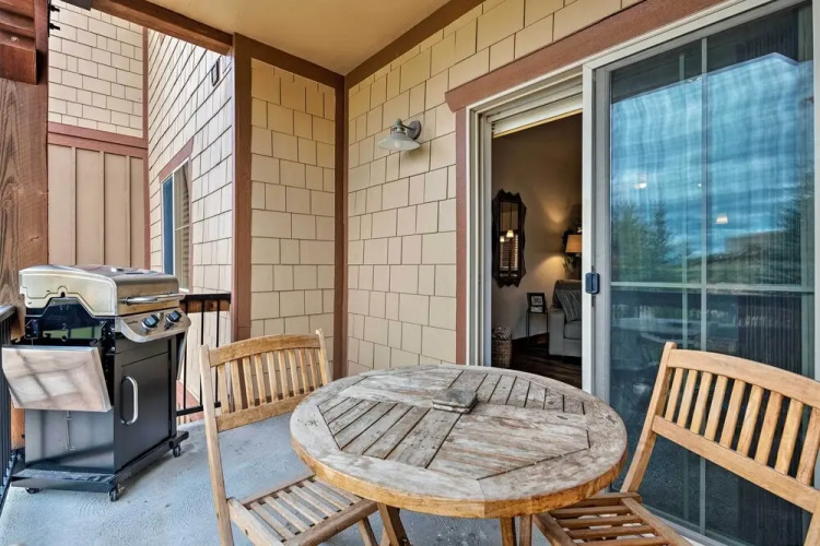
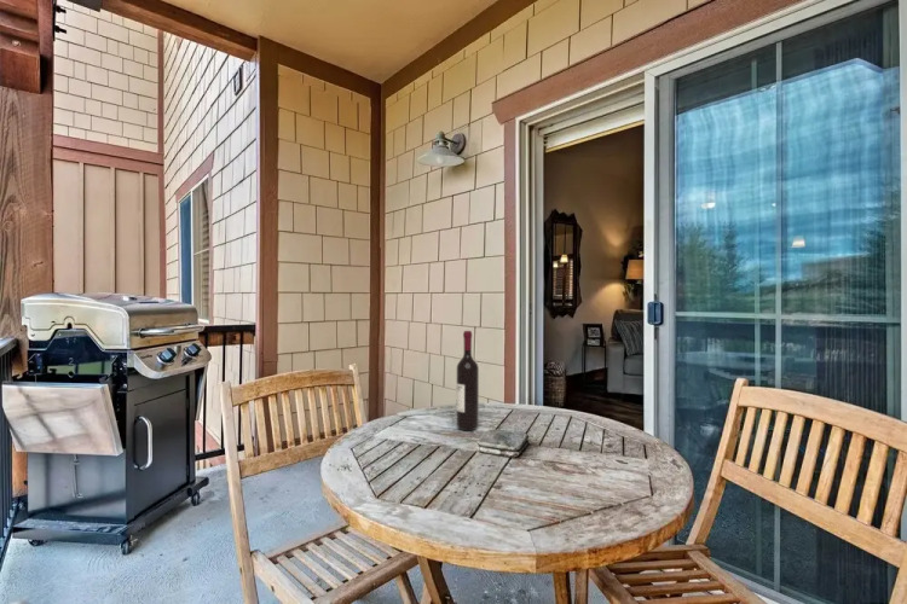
+ wine bottle (467, 379)
